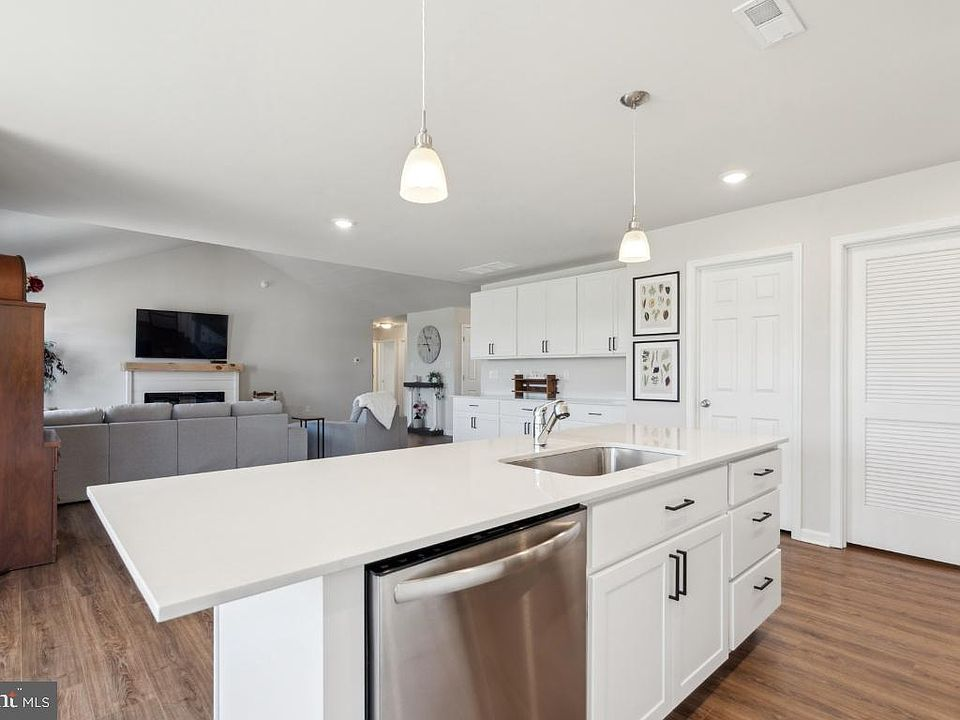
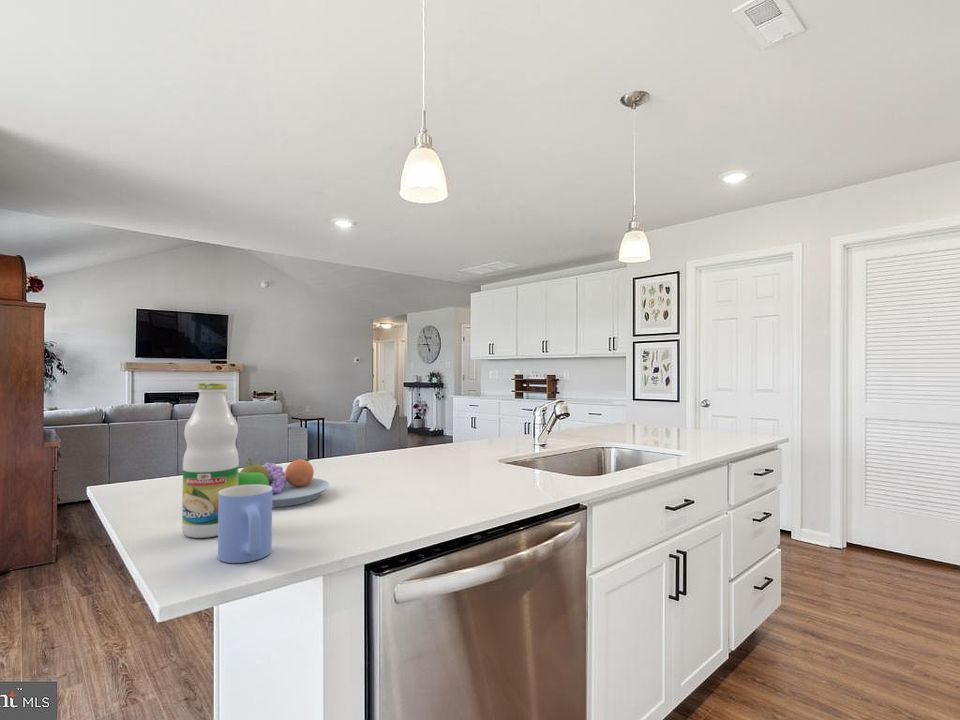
+ bottle (211, 456)
+ fruit bowl (275, 478)
+ mug (244, 525)
